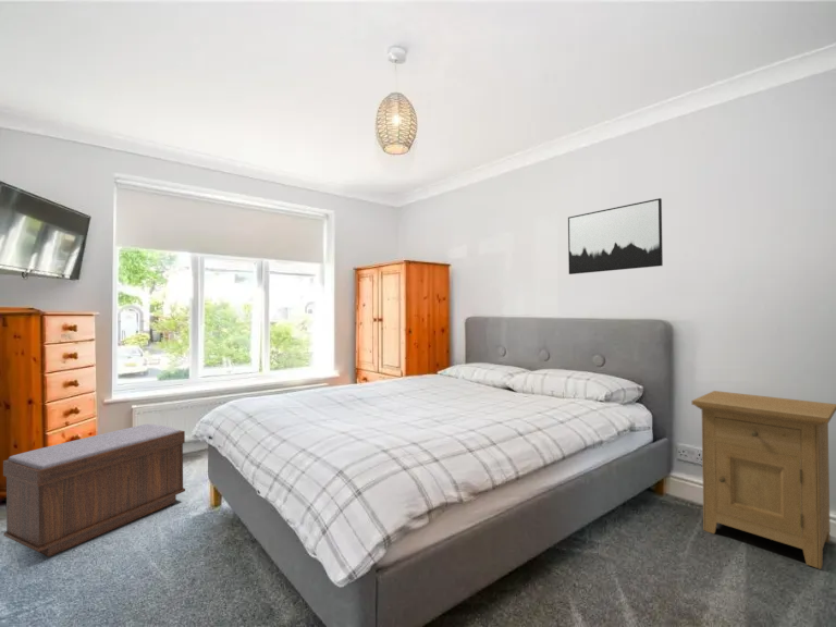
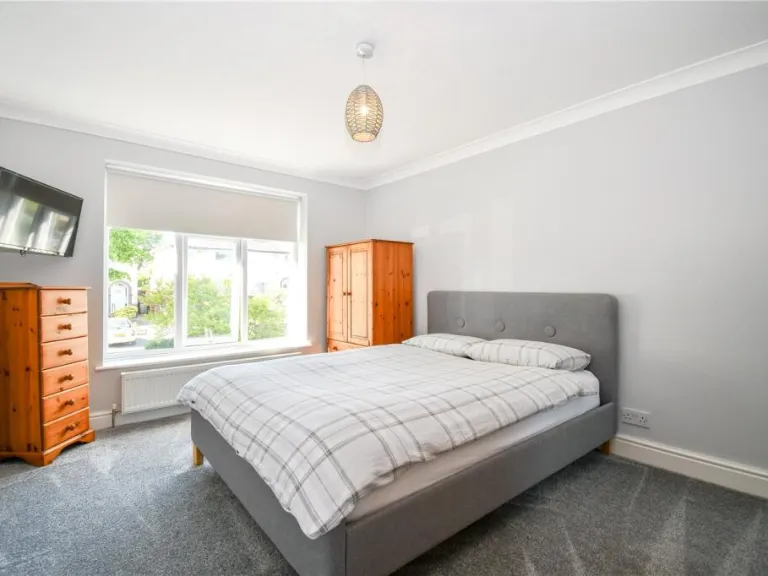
- nightstand (763, 468)
- bench (103, 479)
- wall art (611, 239)
